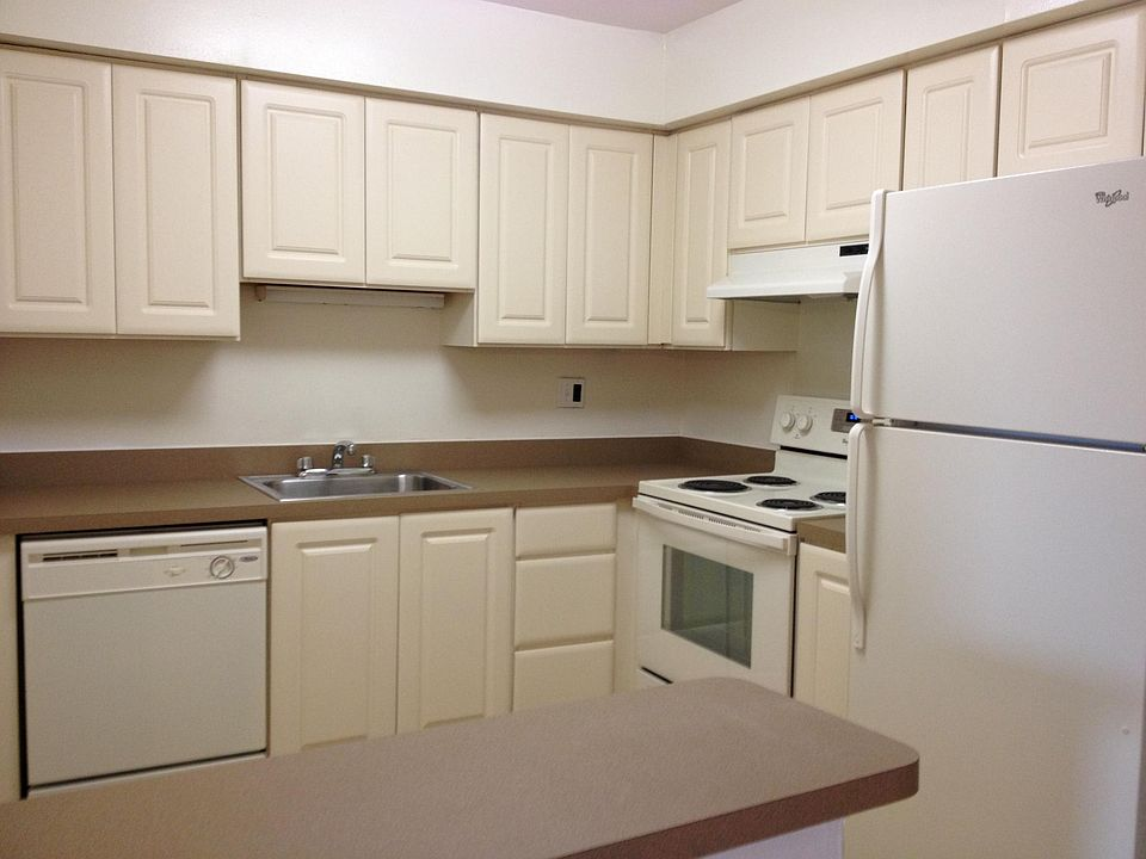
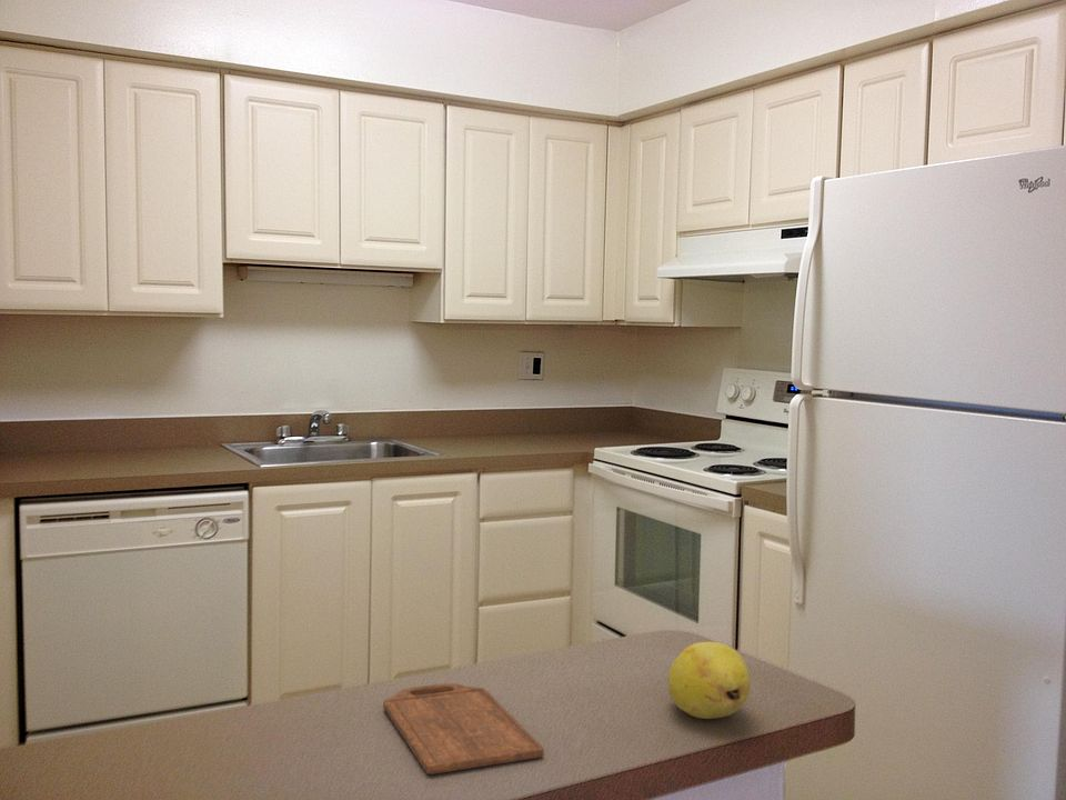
+ cutting board (454, 721)
+ fruit (710, 680)
